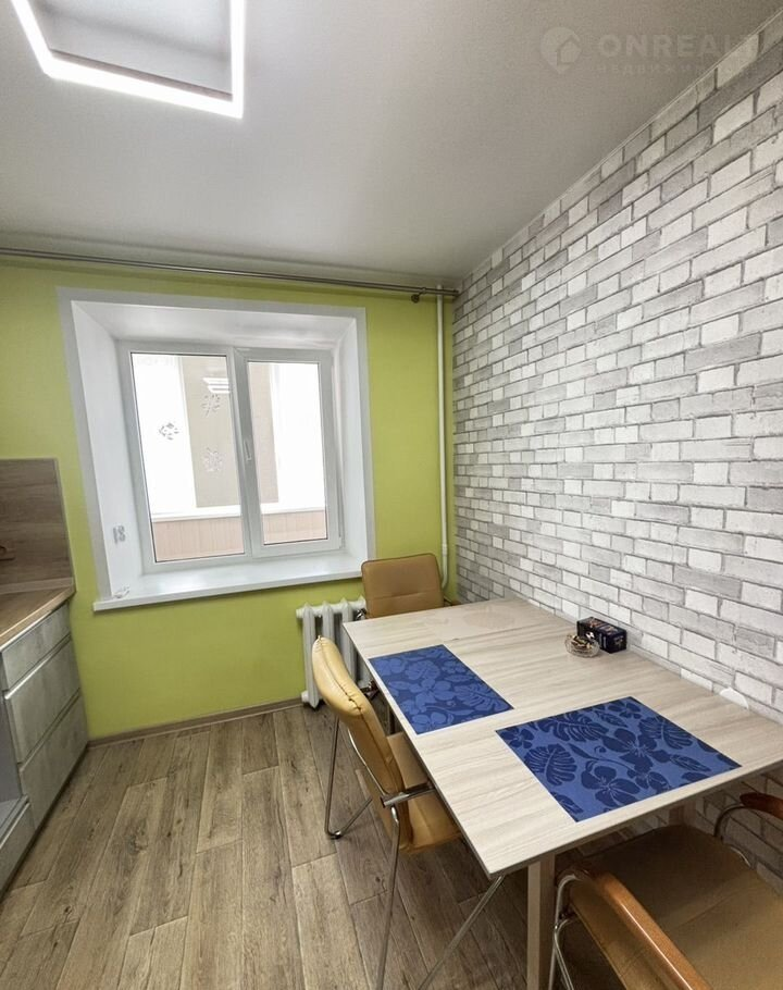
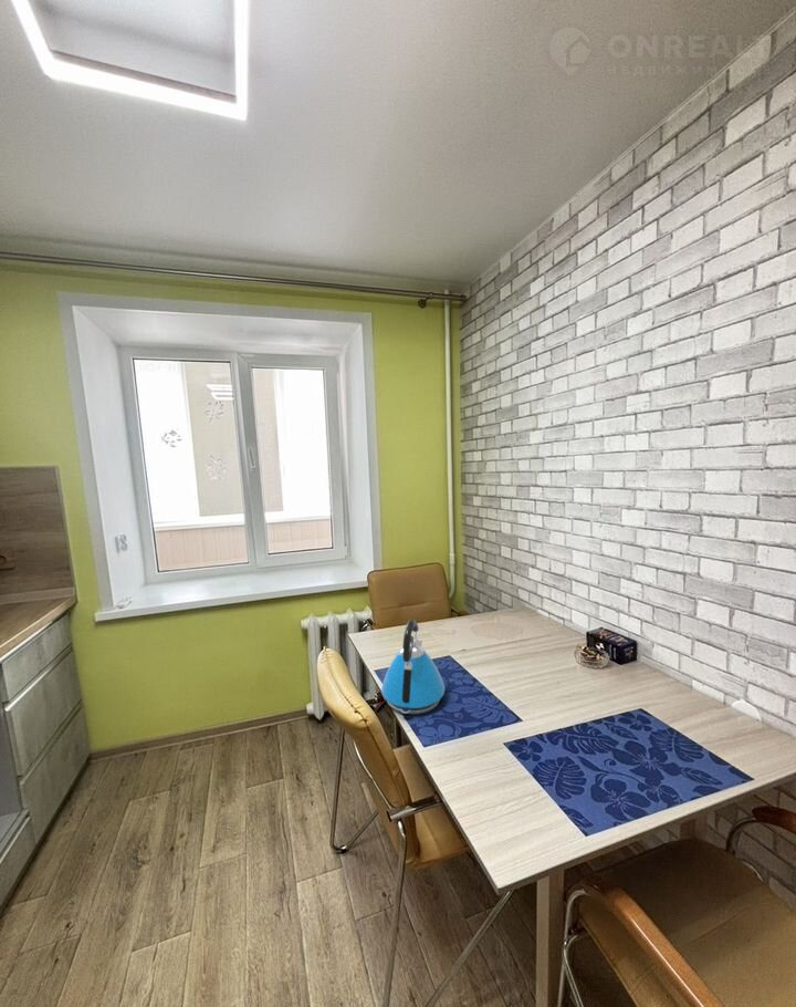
+ kettle (411, 660)
